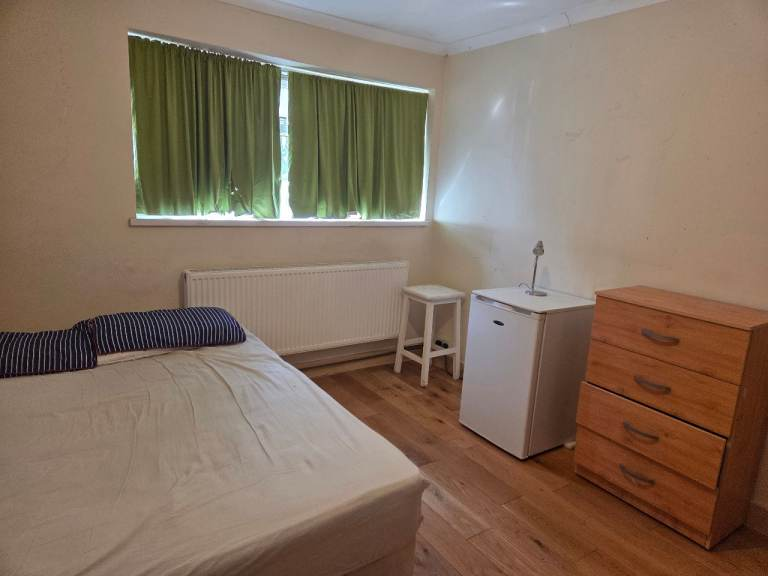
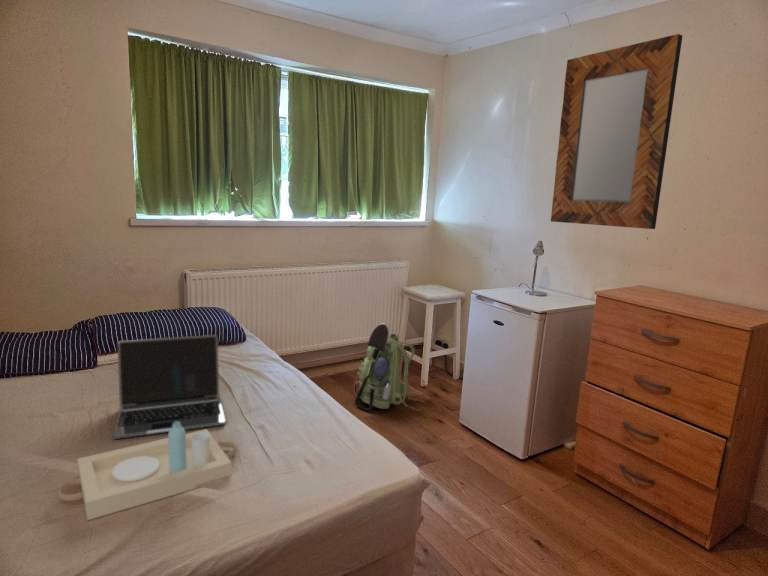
+ serving tray (154, 448)
+ backpack (389, 363)
+ home mirror (608, 139)
+ laptop (170, 382)
